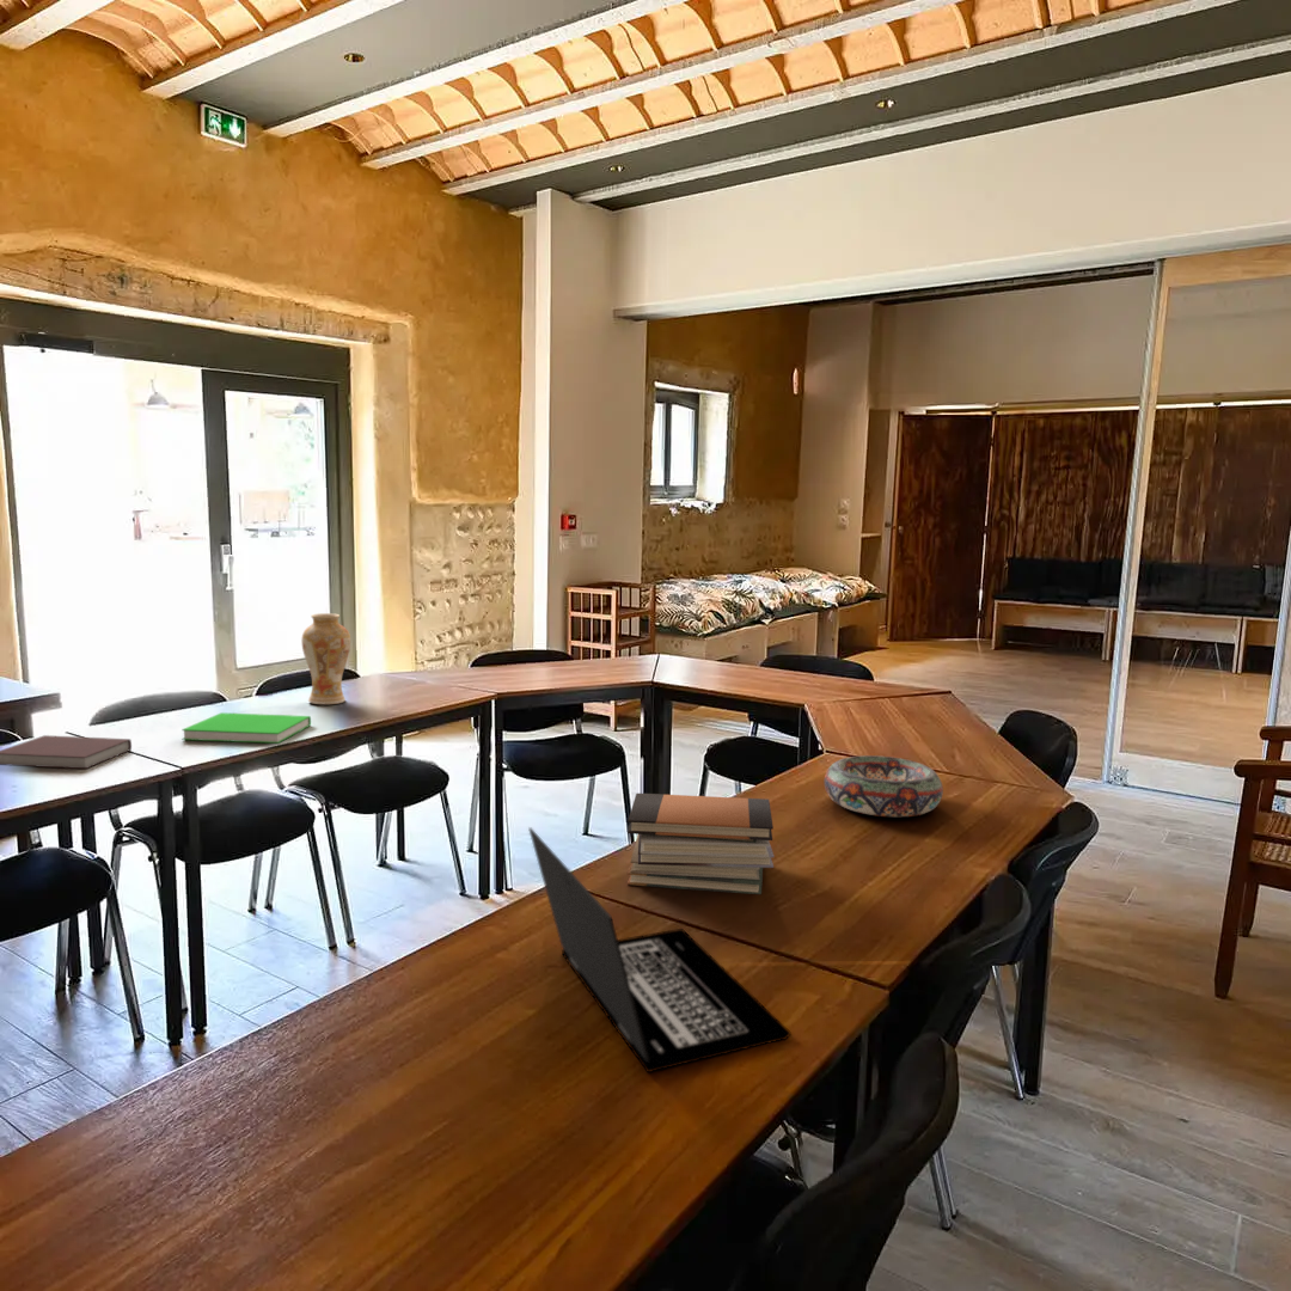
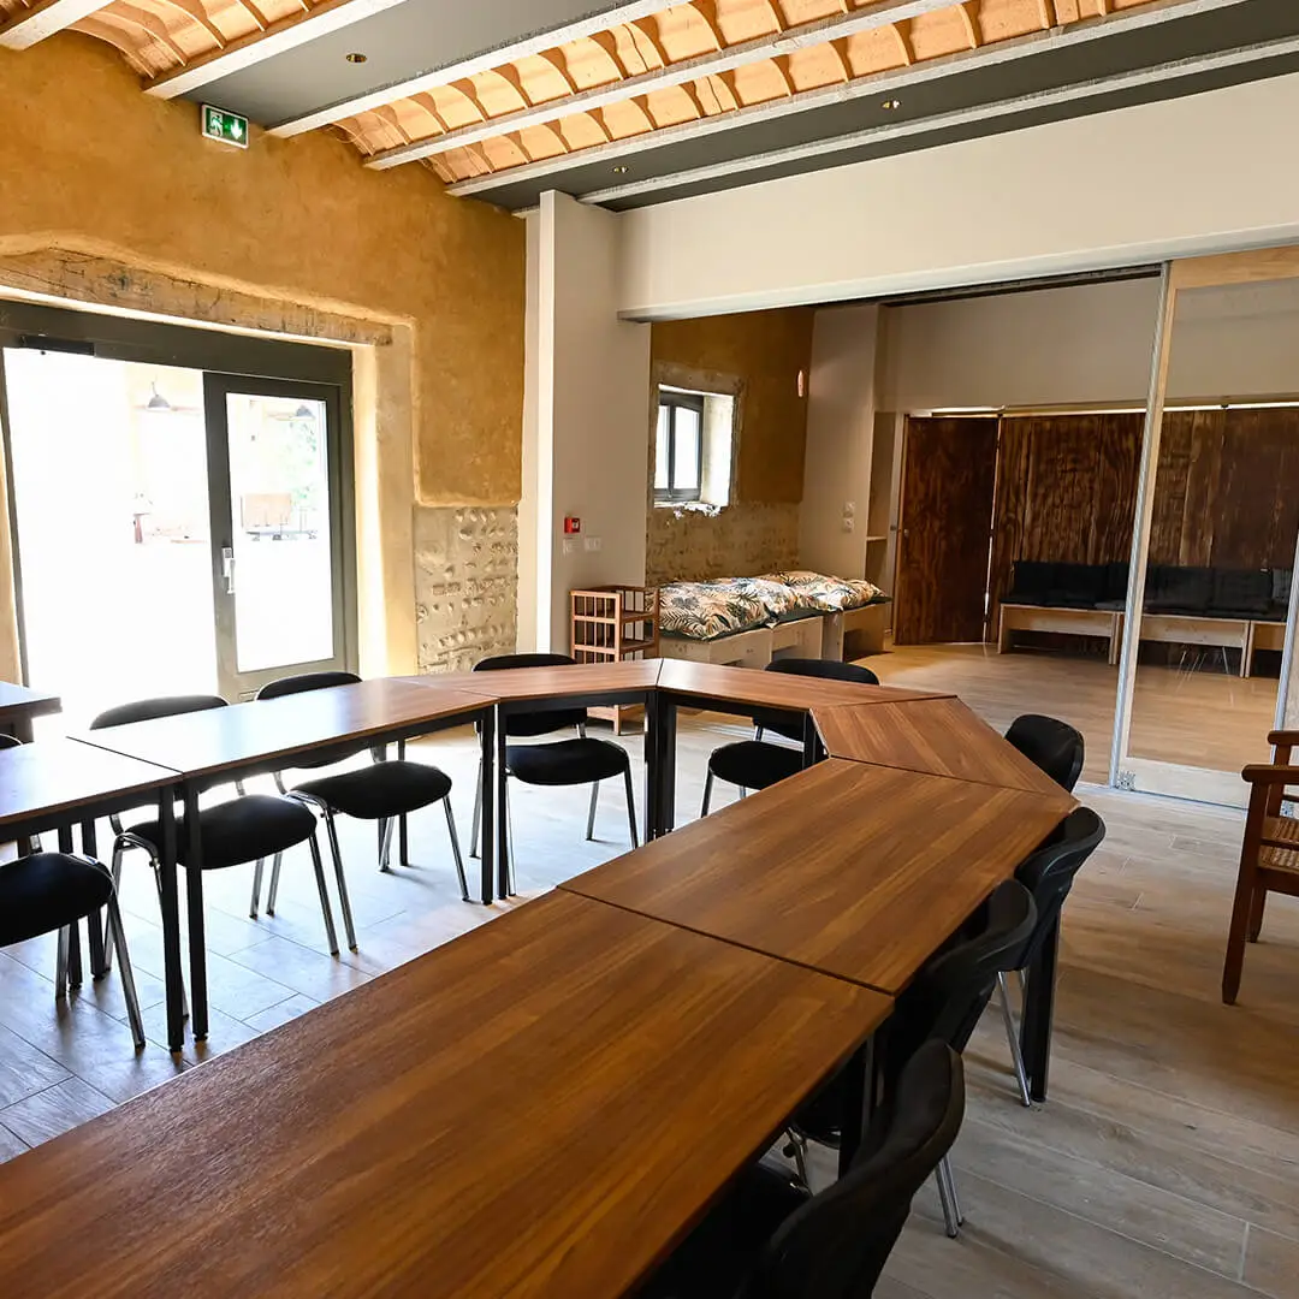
- vase (326, 657)
- notebook (63, 751)
- decorative bowl (882, 785)
- laptop (650, 934)
- book stack (700, 842)
- book (249, 727)
